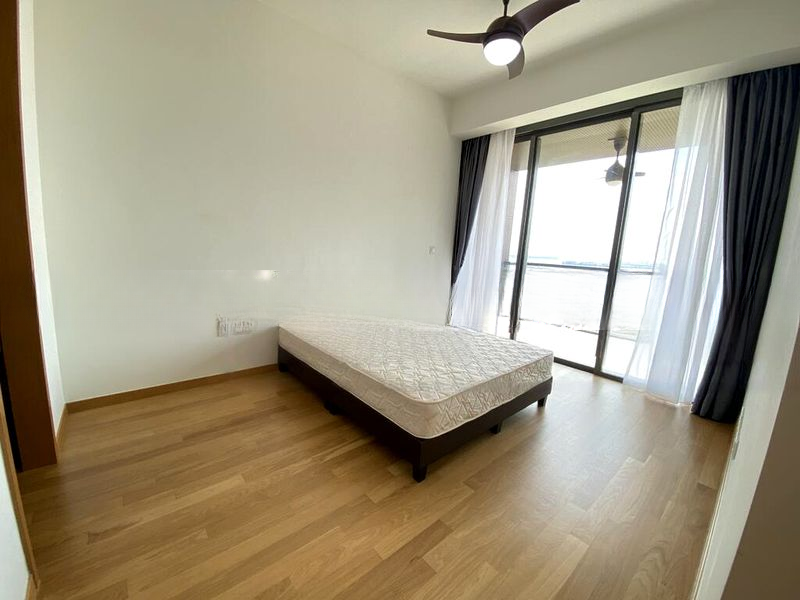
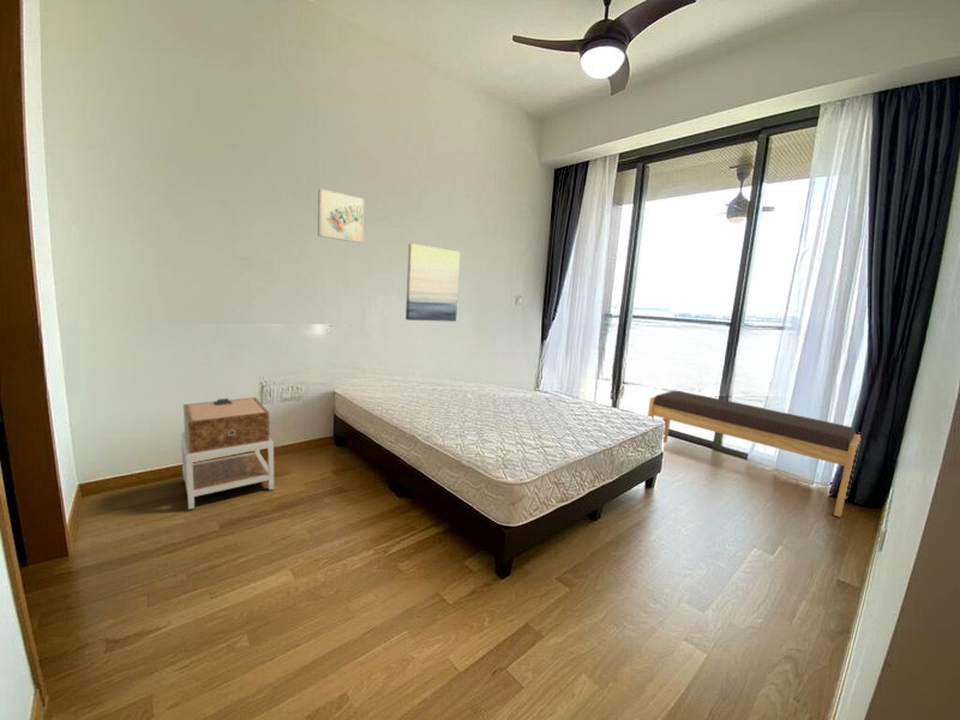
+ wall art (433, 284)
+ bench (740, 438)
+ wall art (341, 216)
+ nightstand (227, 444)
